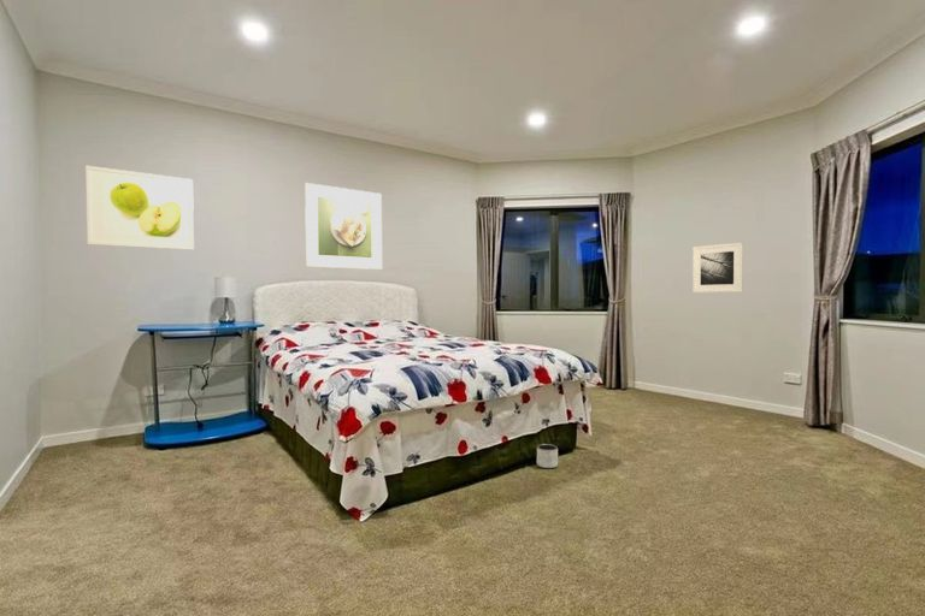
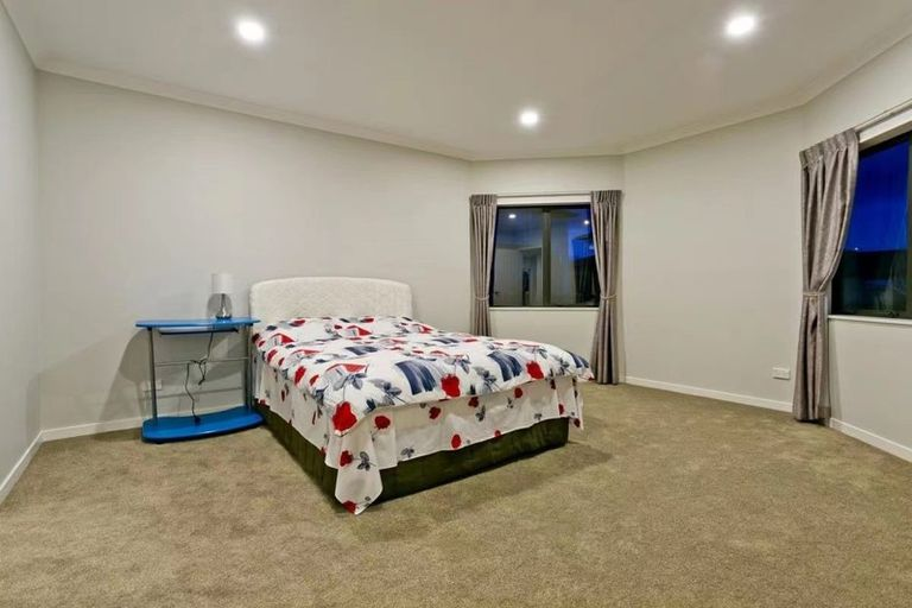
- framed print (142, 209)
- planter (547, 456)
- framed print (344, 227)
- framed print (717, 268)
